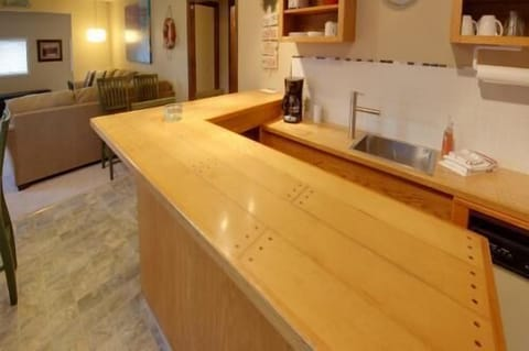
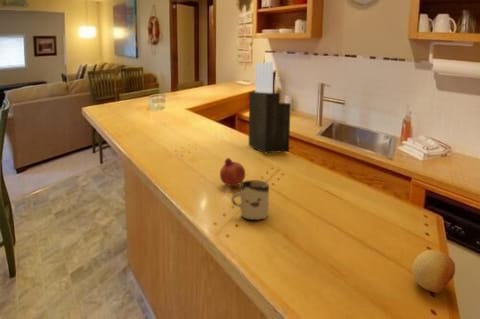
+ fruit (432, 271)
+ fruit (232, 172)
+ cup (249, 200)
+ knife block (271, 106)
